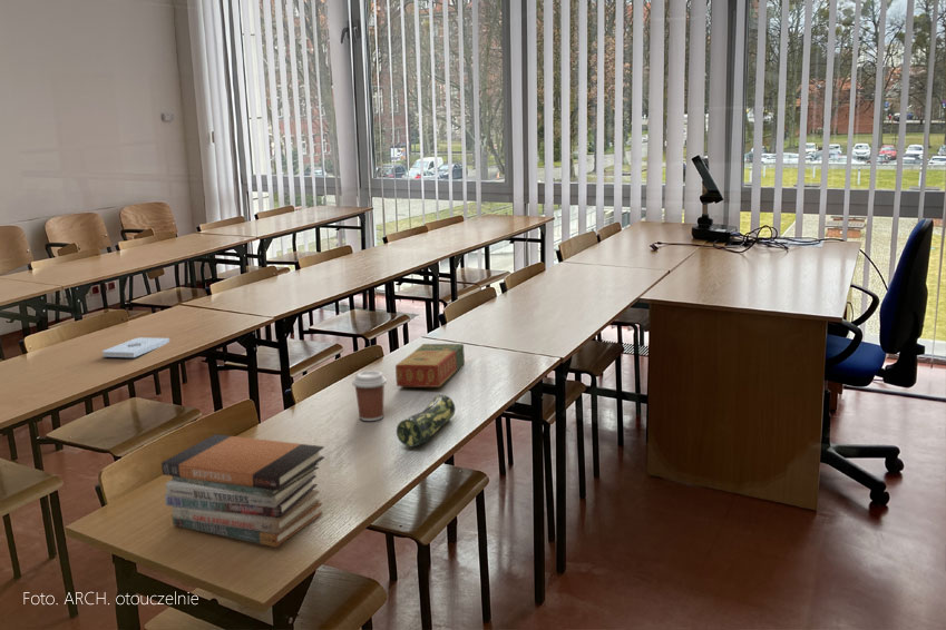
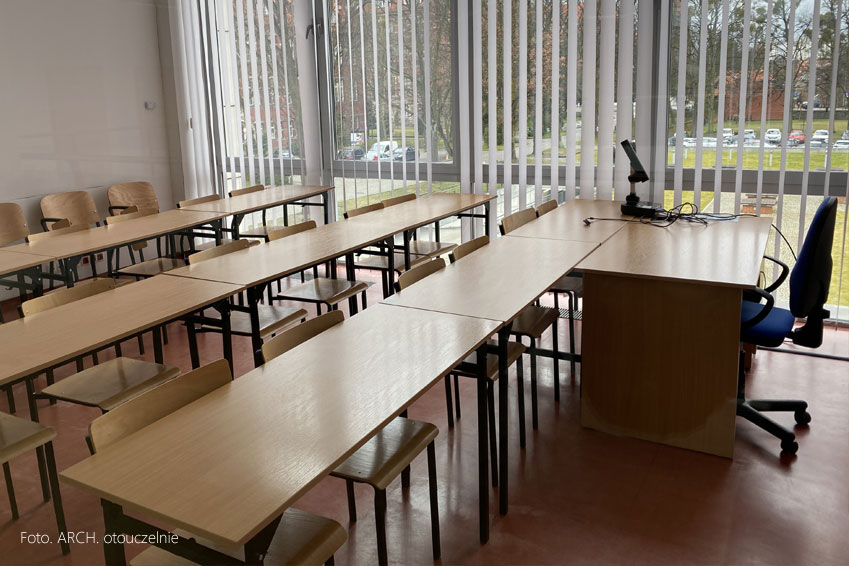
- coffee cup (370, 395)
- notepad (136, 346)
- book stack (244, 486)
- pencil case (427, 420)
- book (431, 364)
